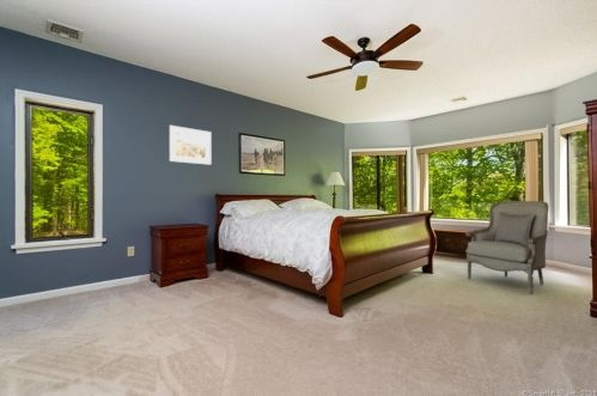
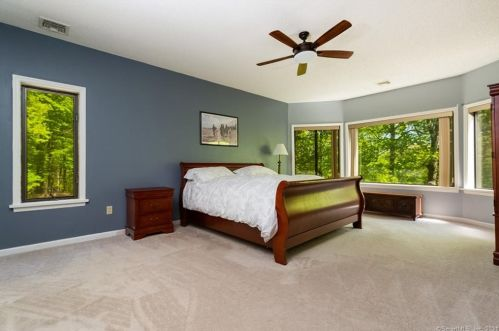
- armchair (511, 242)
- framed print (190, 145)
